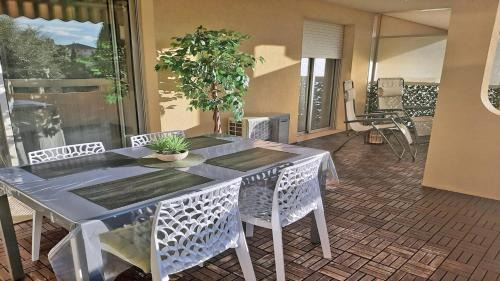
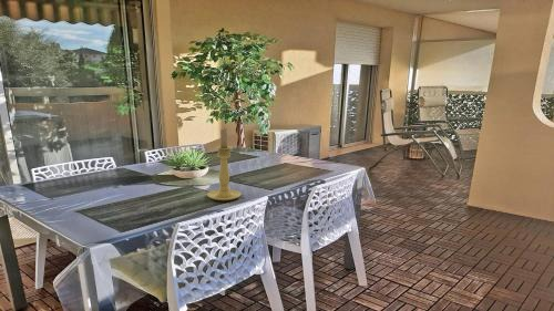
+ candle holder (224, 162)
